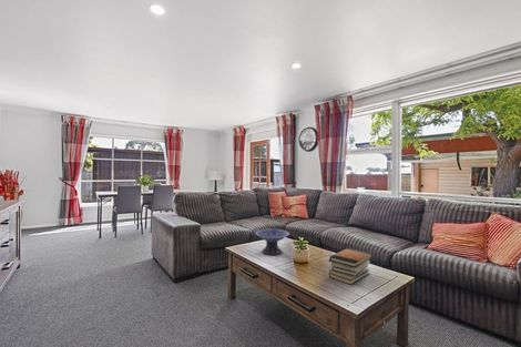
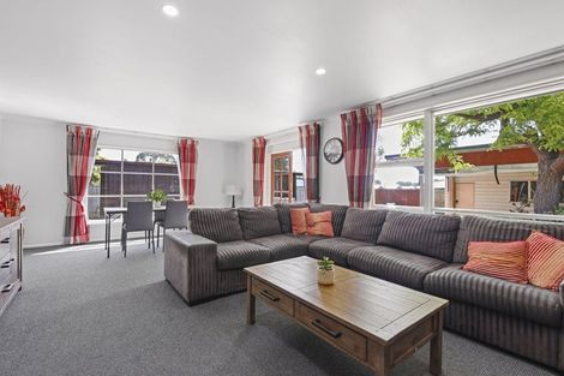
- decorative bowl (272, 242)
- book stack (350, 264)
